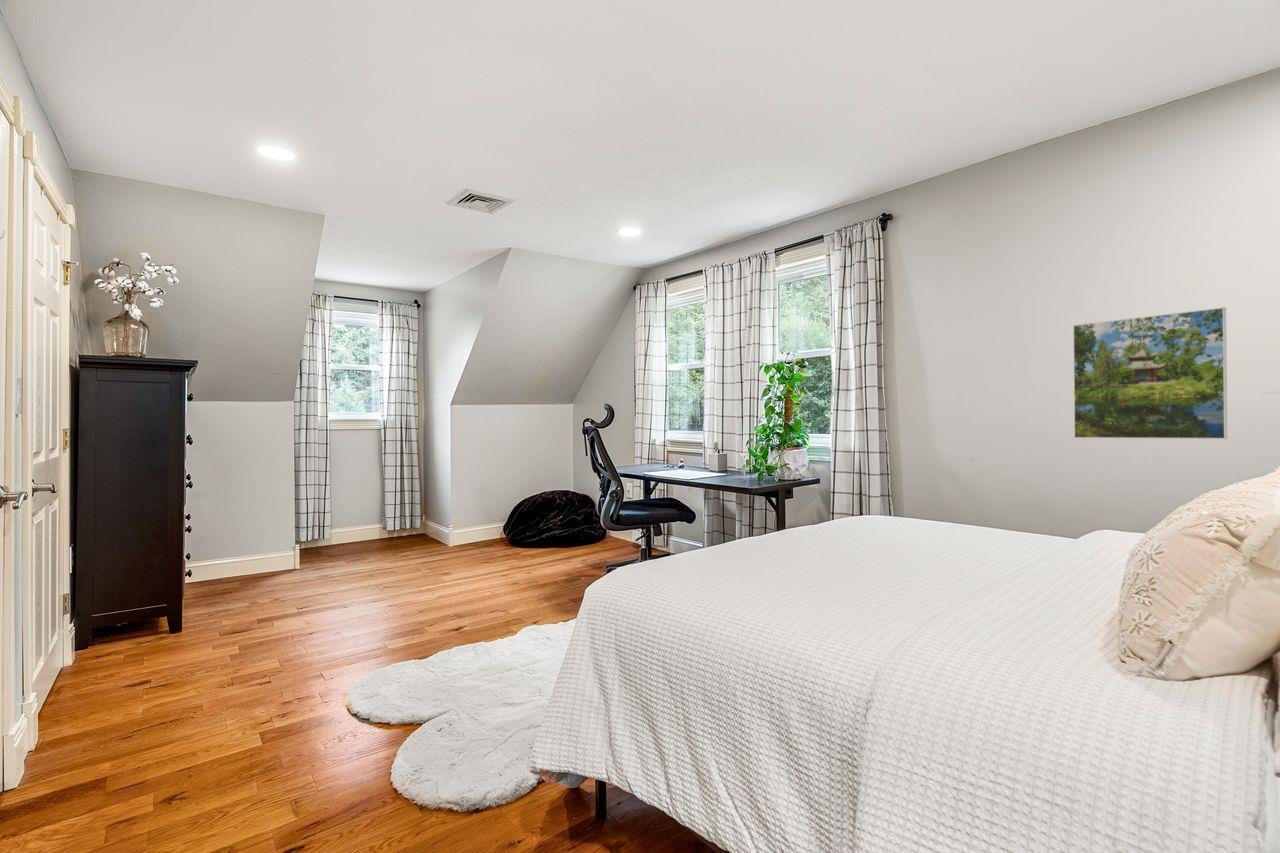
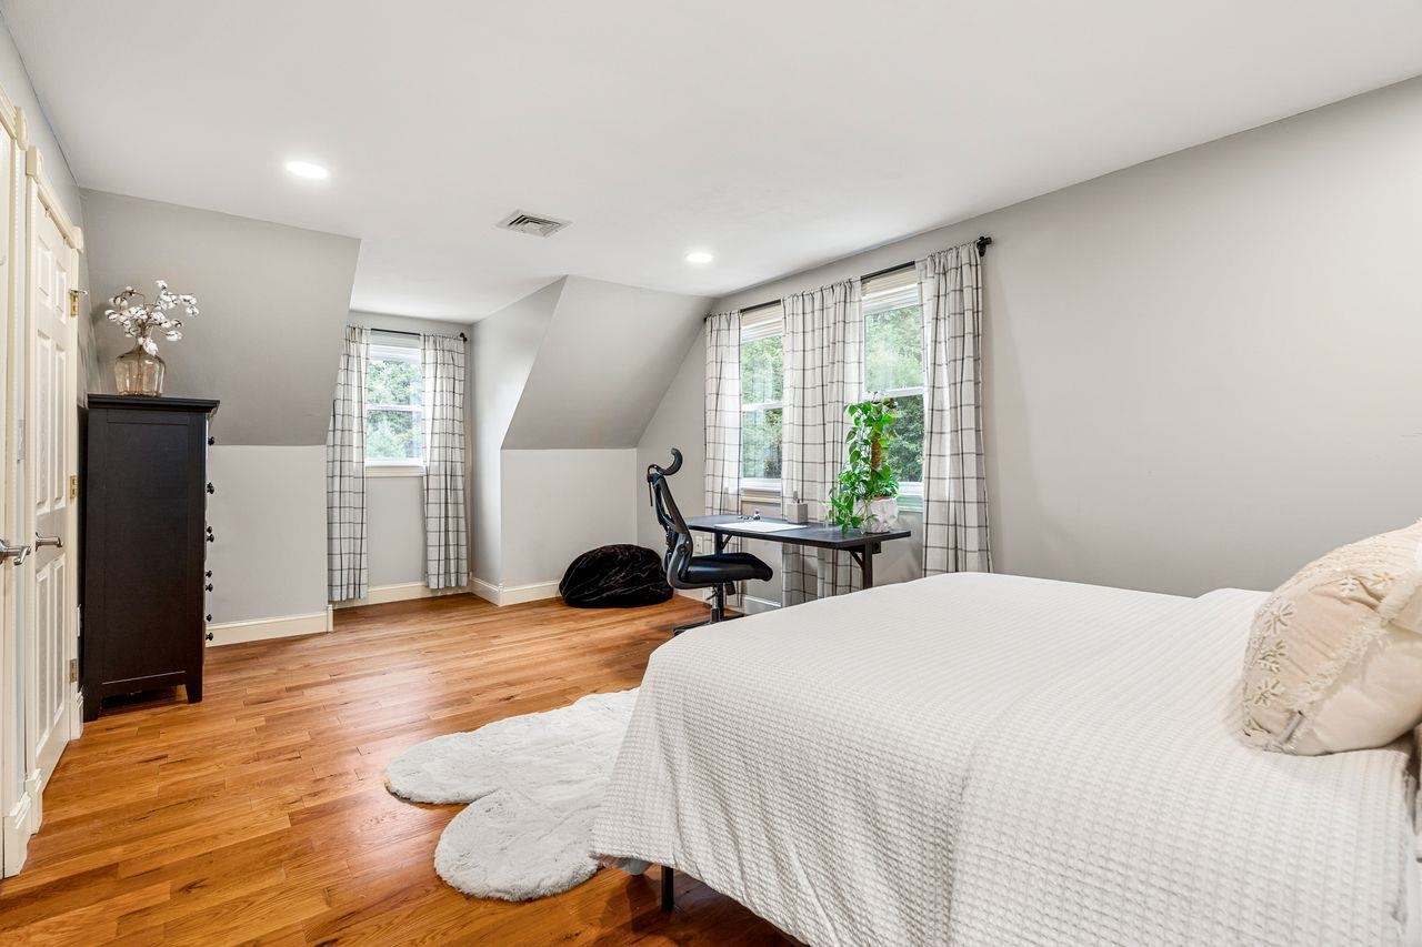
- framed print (1144, 377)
